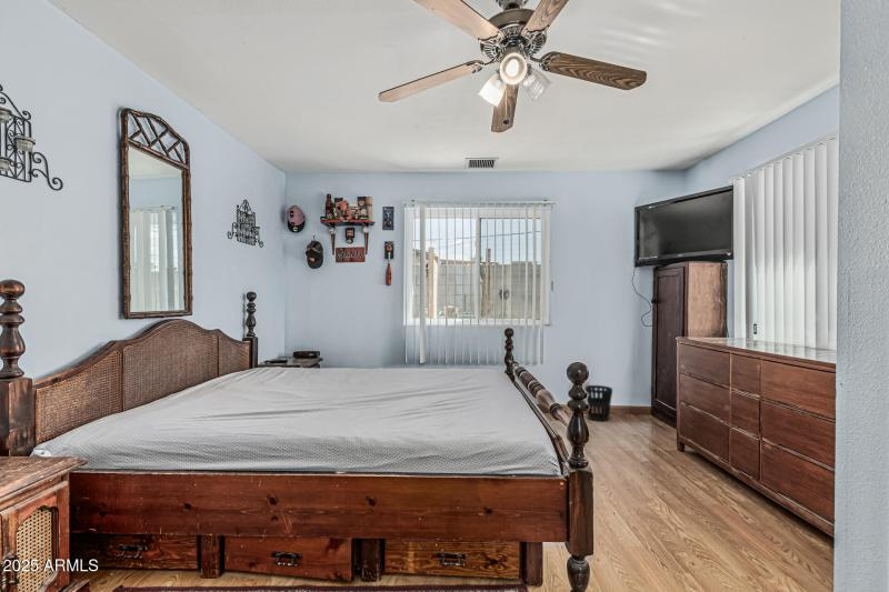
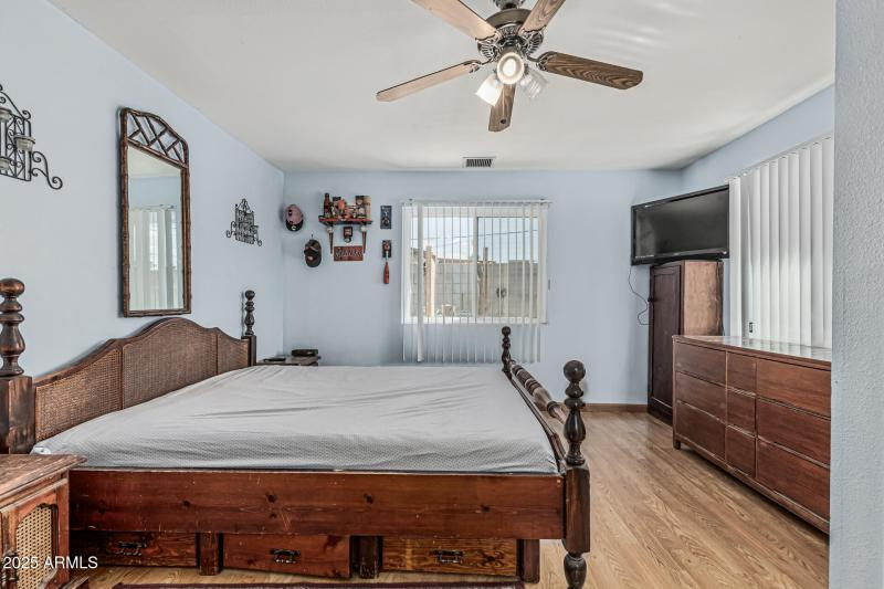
- wastebasket (598, 403)
